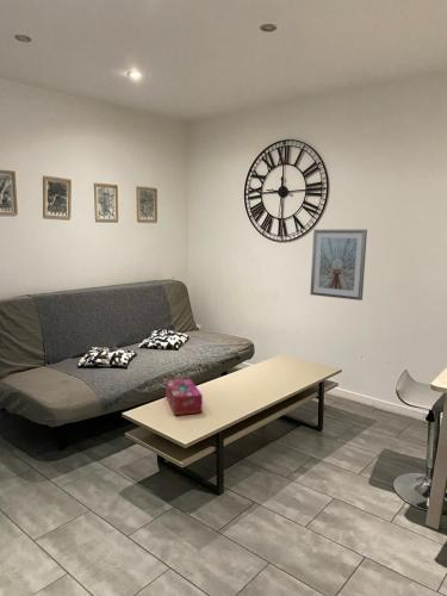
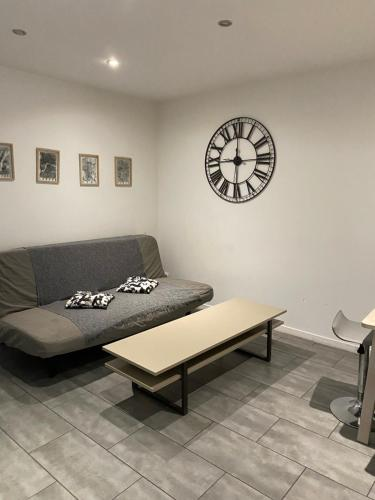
- picture frame (336, 263)
- tissue box (182, 396)
